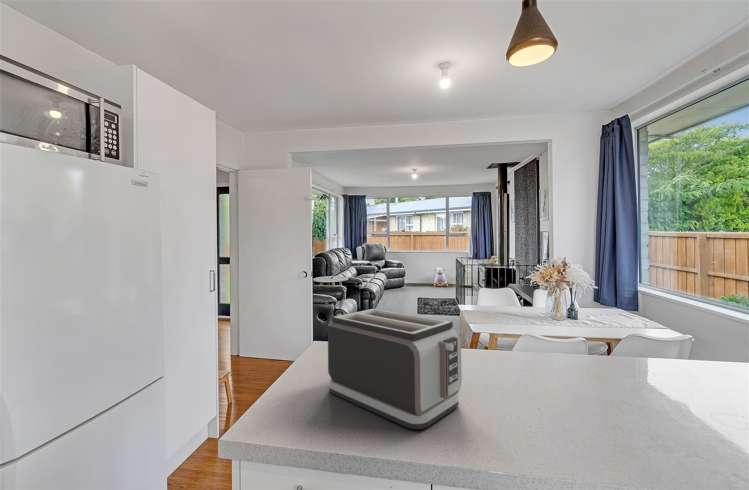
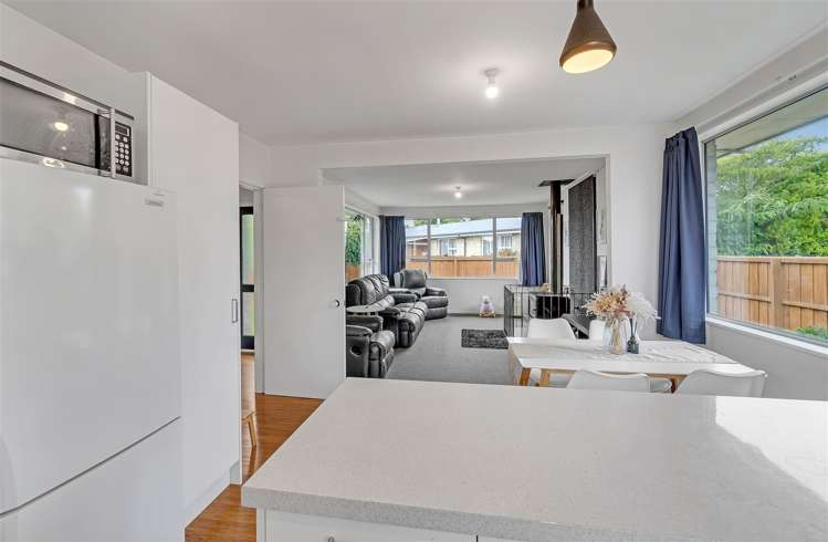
- toaster (394, 359)
